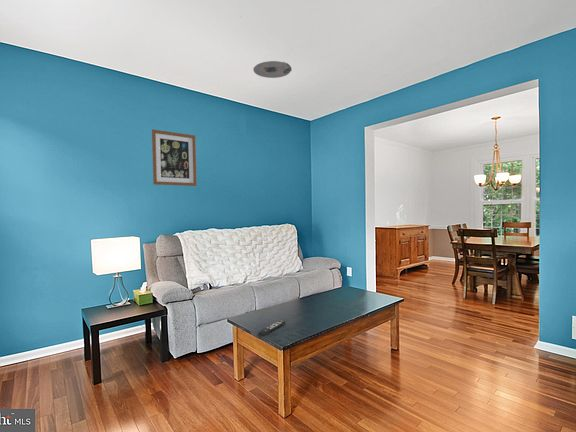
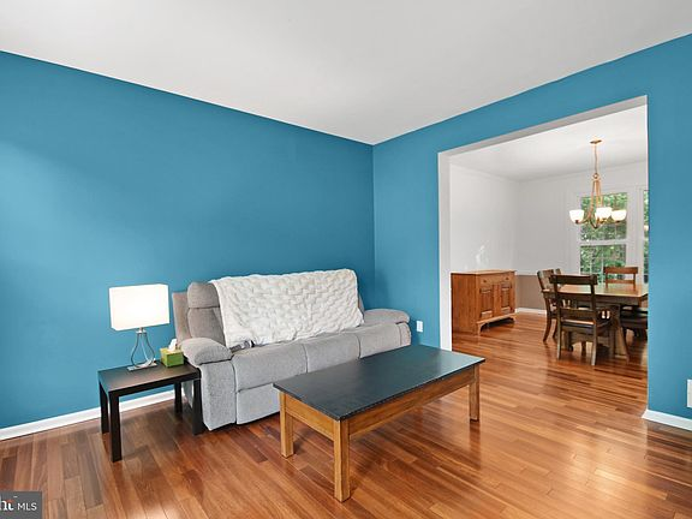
- remote control (272, 327)
- wall art (175, 159)
- ceiling light (272, 68)
